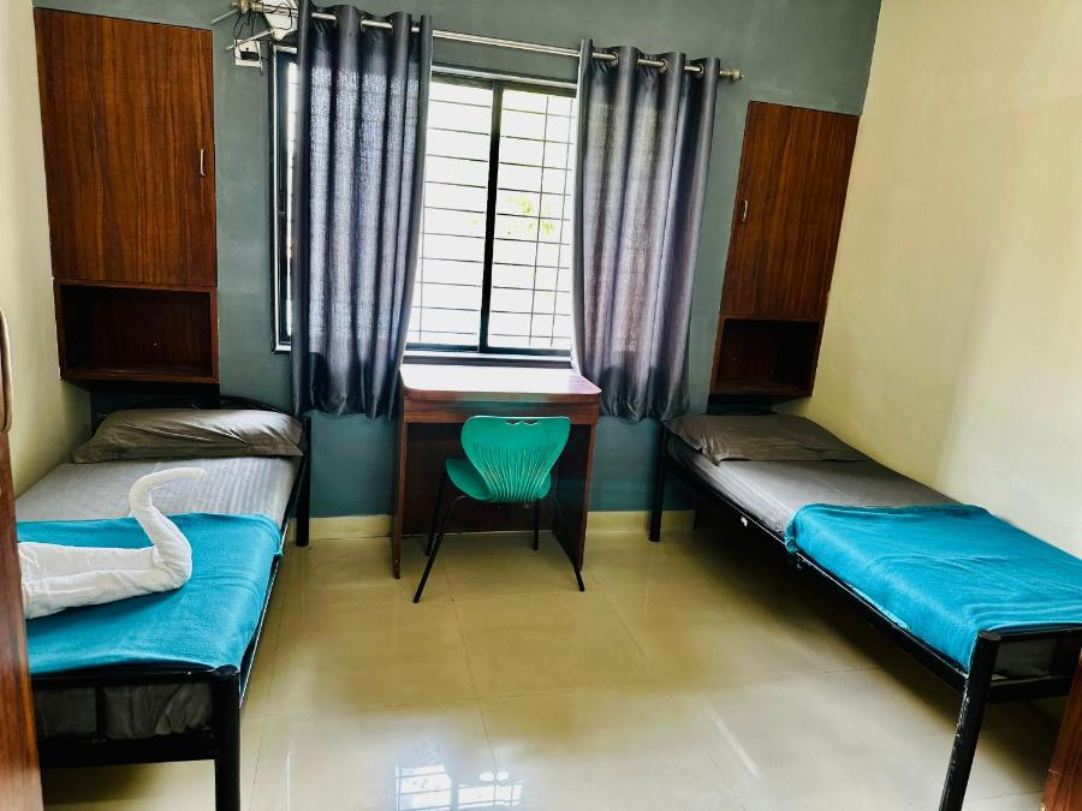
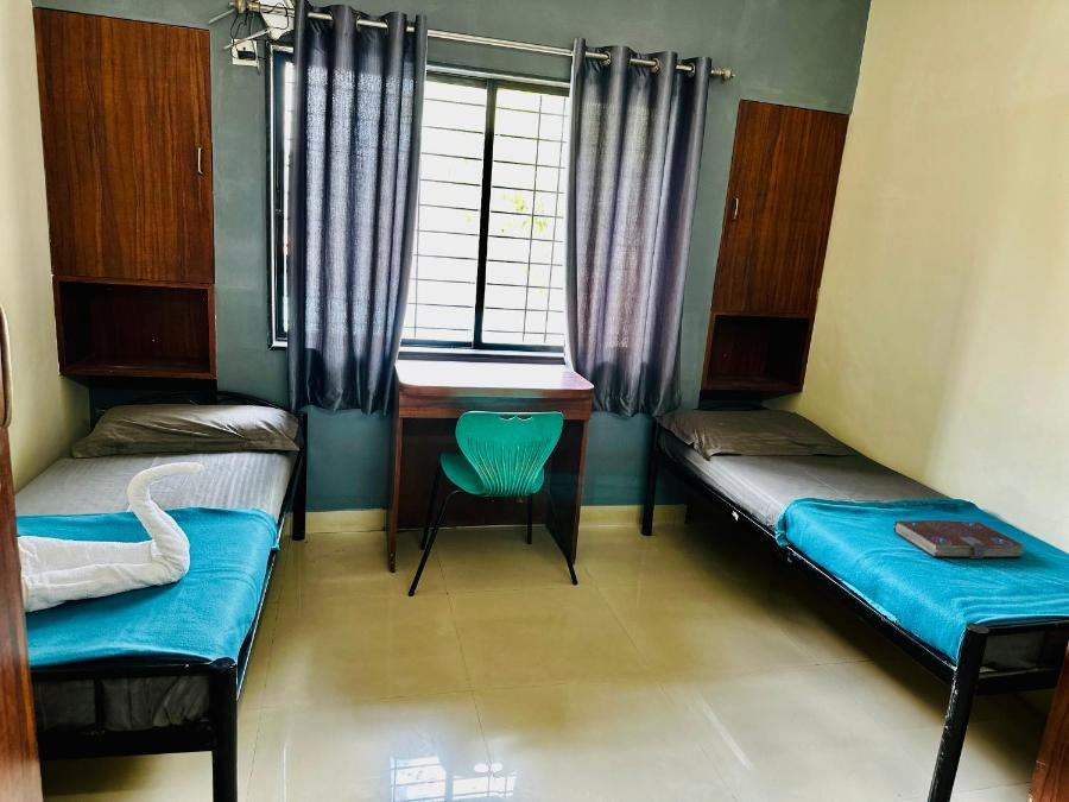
+ book (957, 537)
